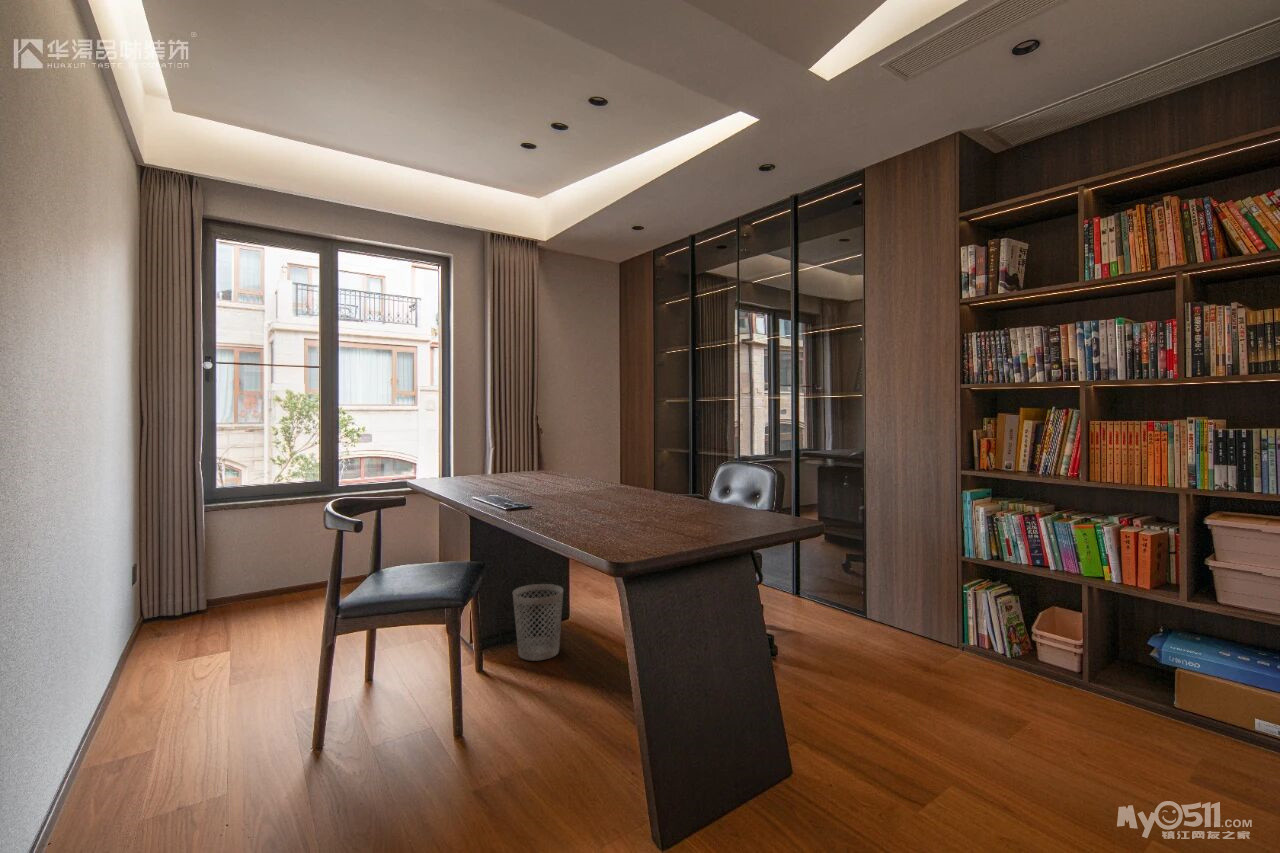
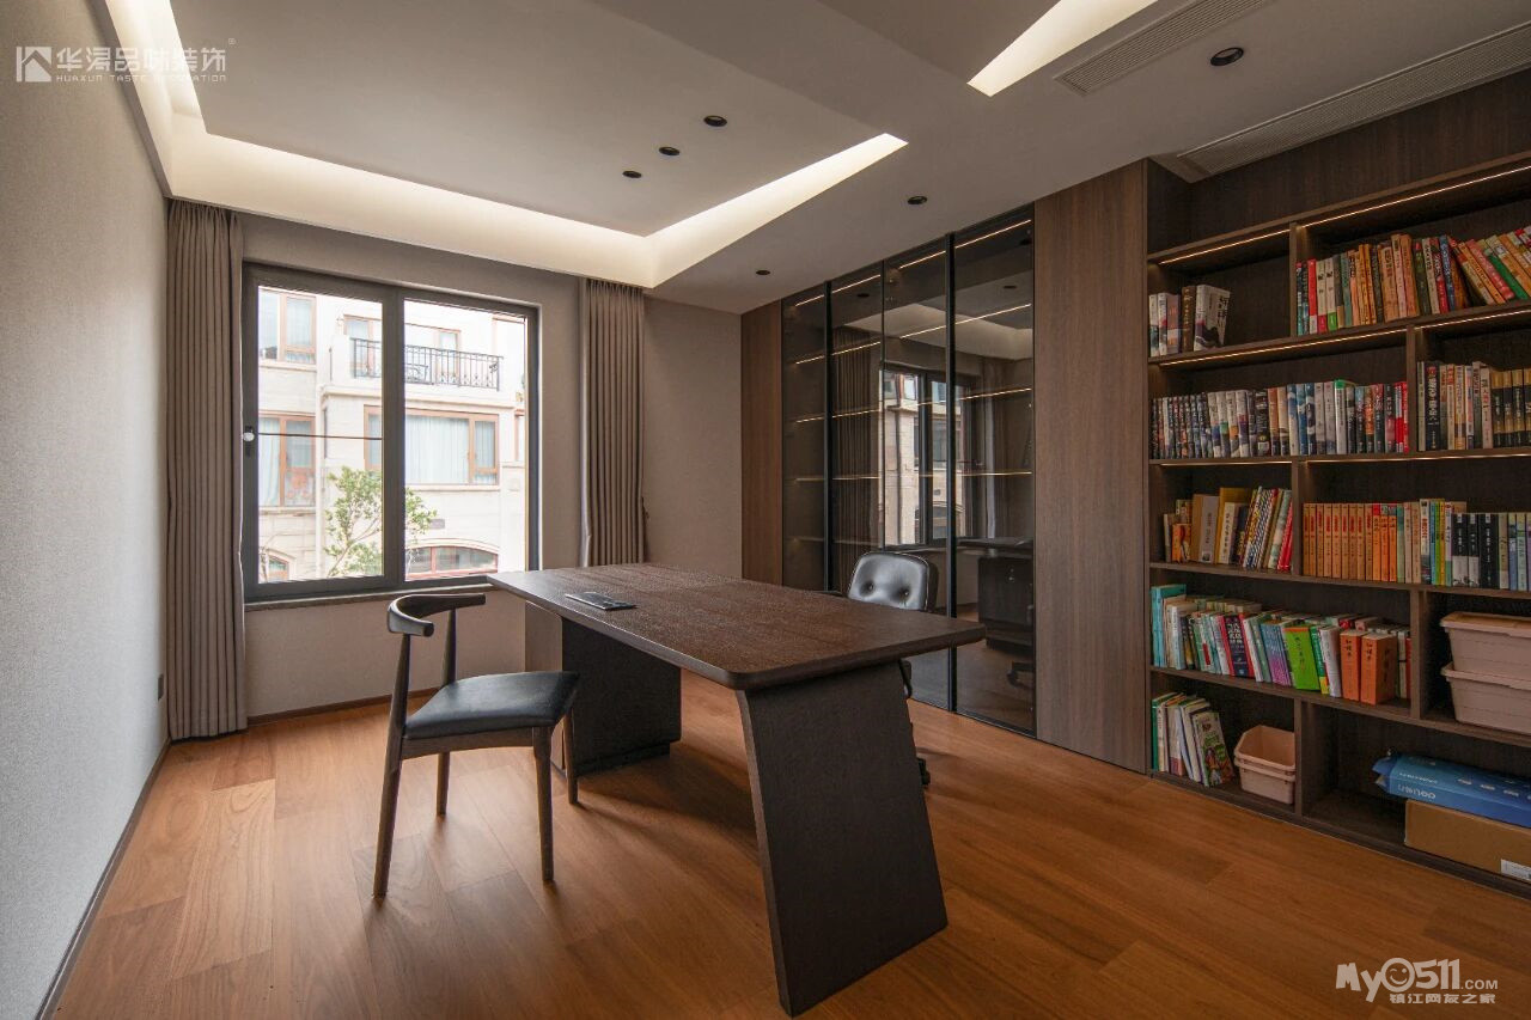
- wastebasket (538, 621)
